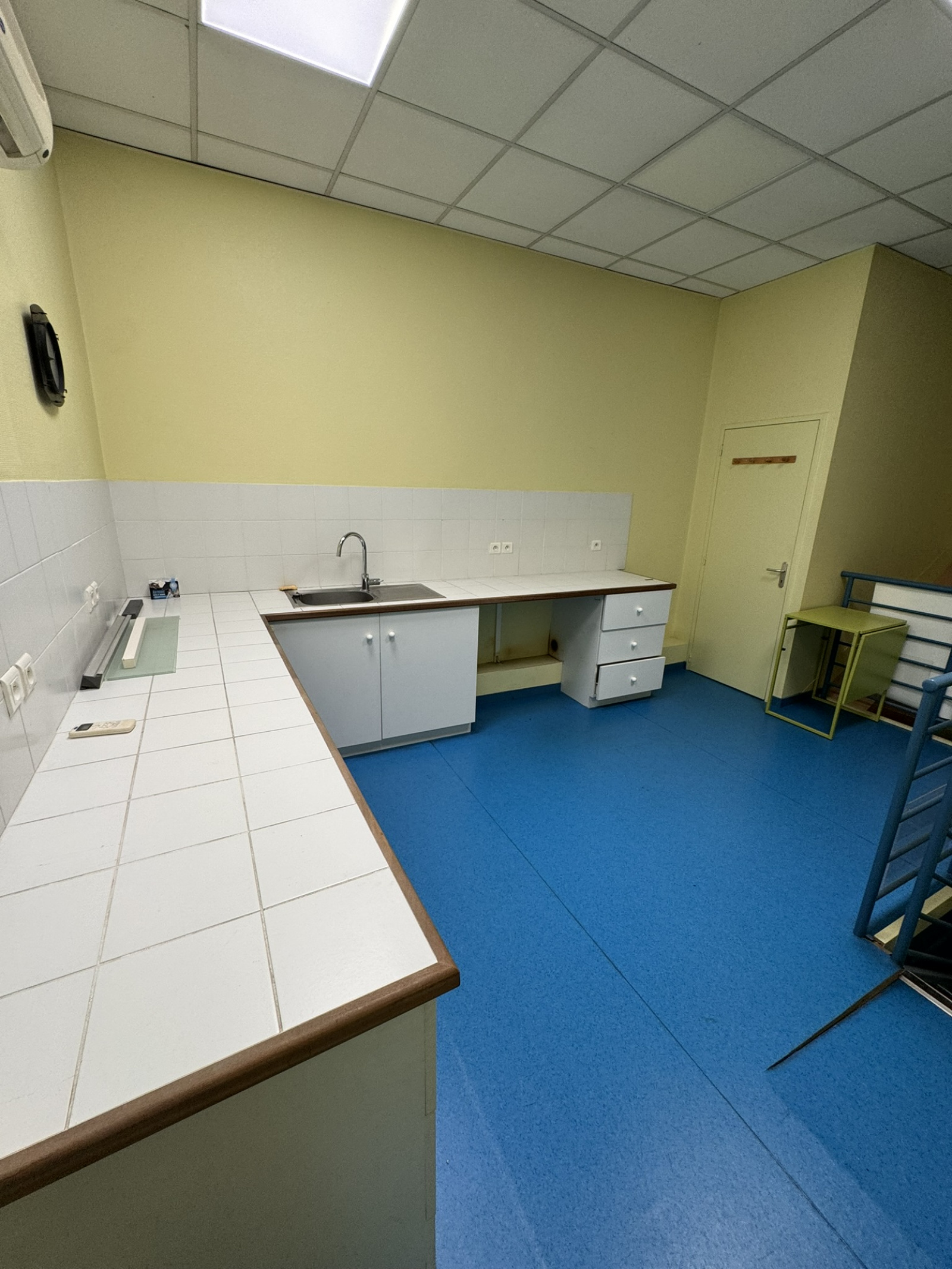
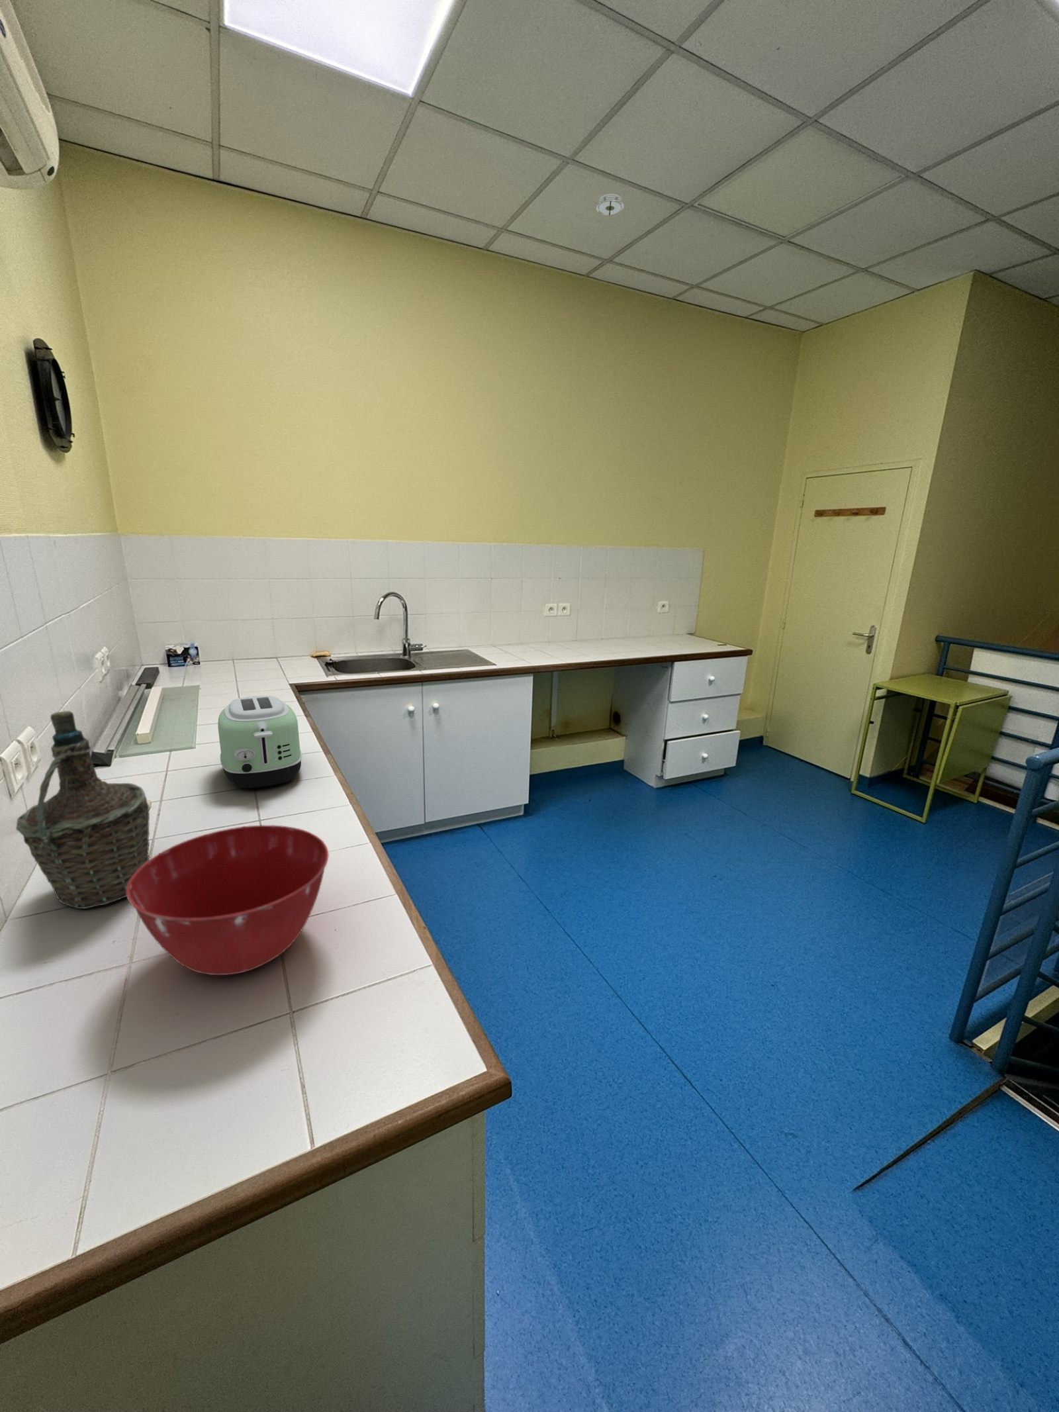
+ bottle (85, 804)
+ smoke detector (608, 205)
+ toaster (260, 740)
+ mixing bowl (239, 906)
